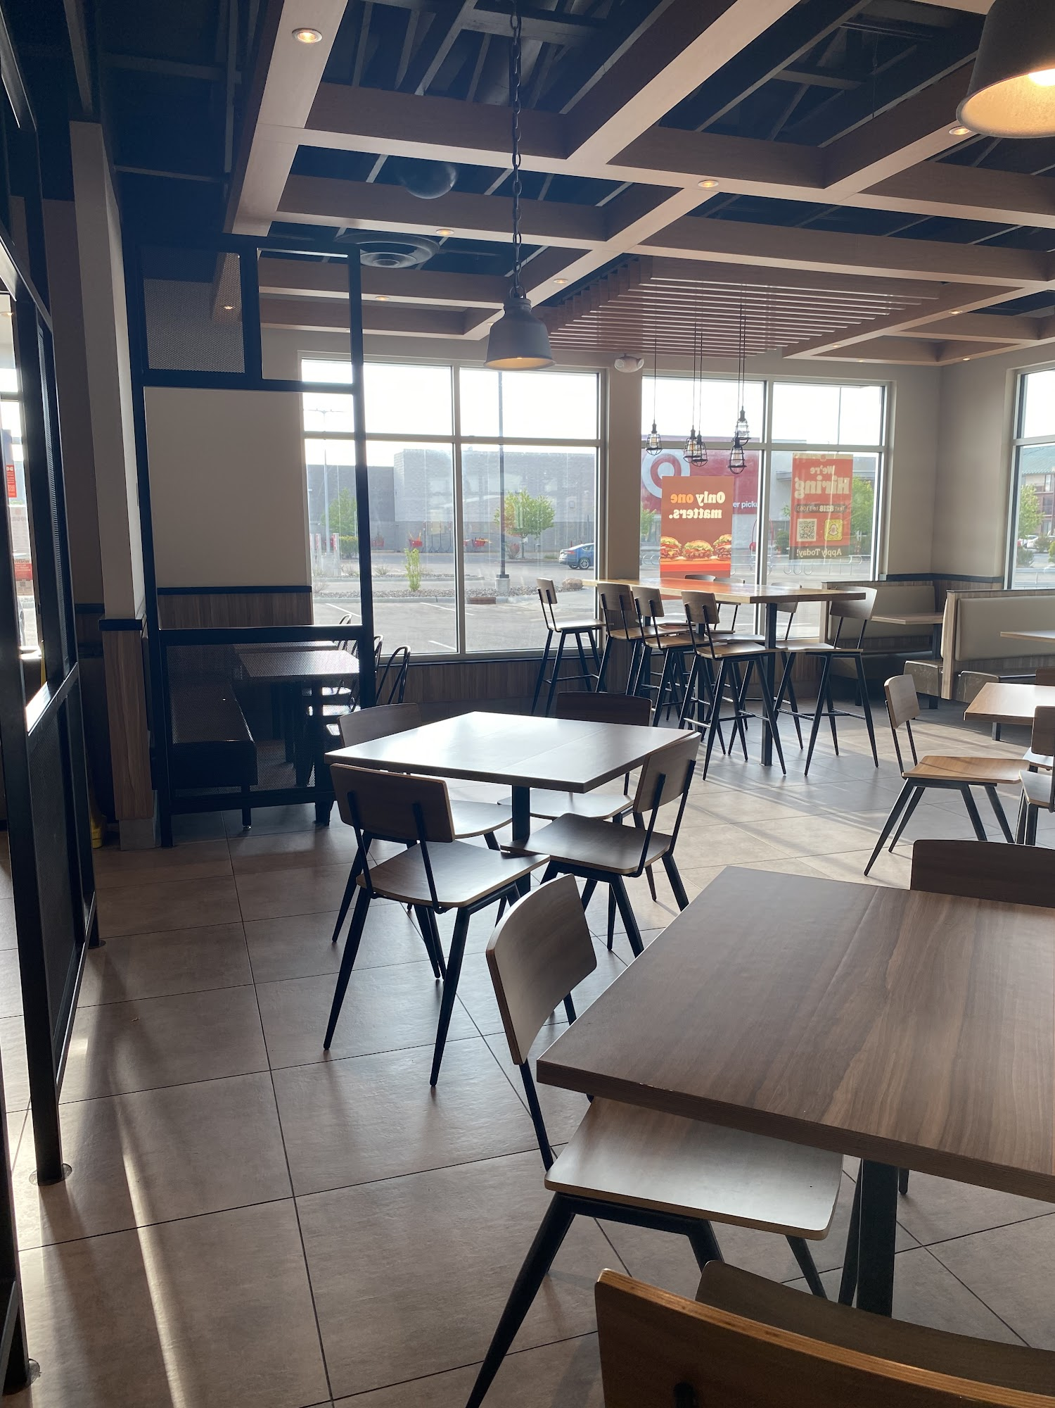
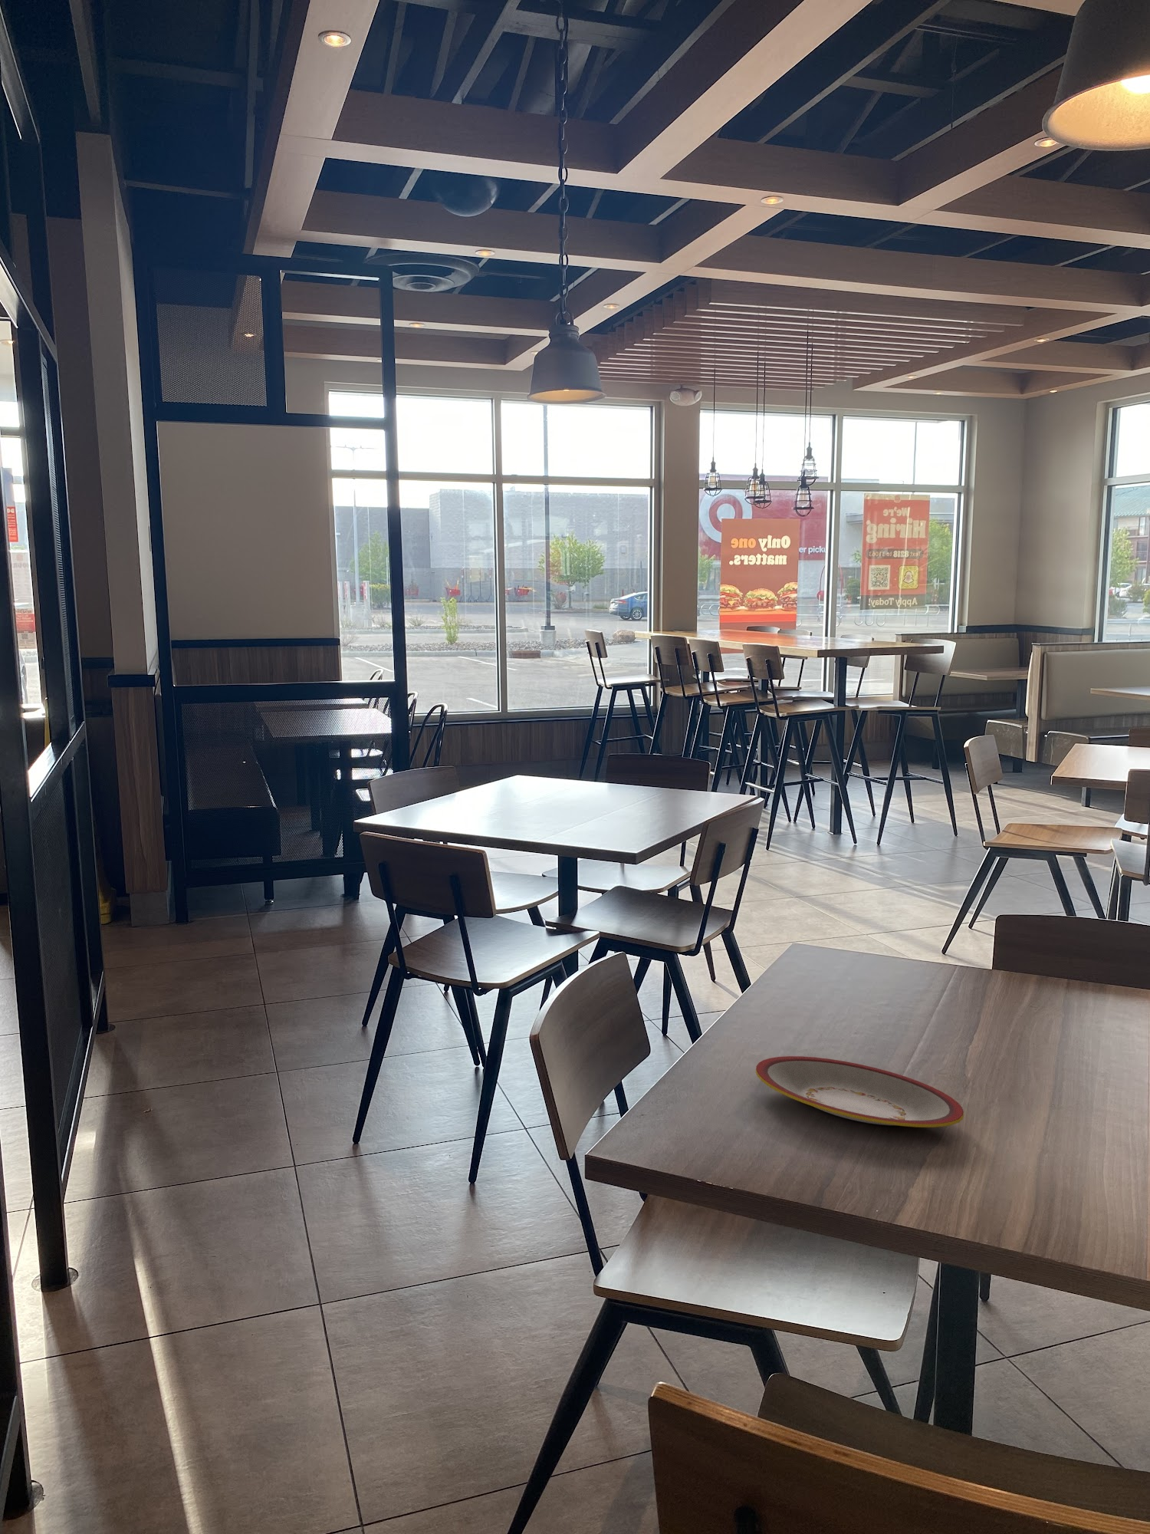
+ plate (855, 1096)
